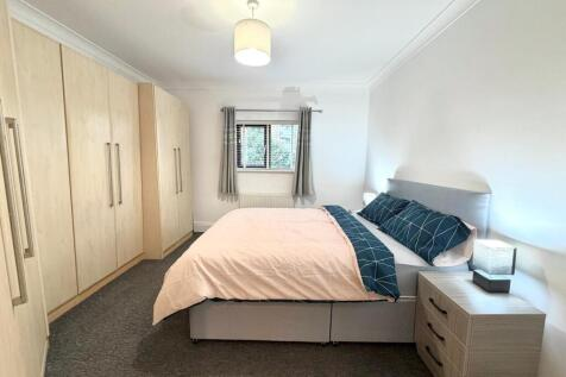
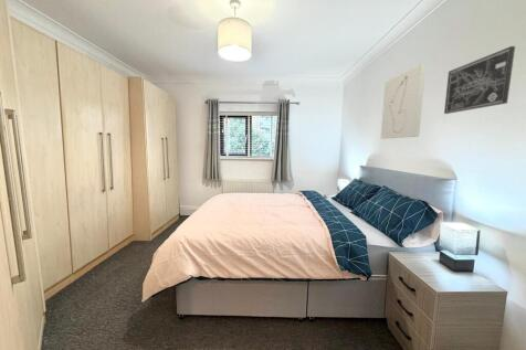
+ wall art (474, 85)
+ wall art (400, 106)
